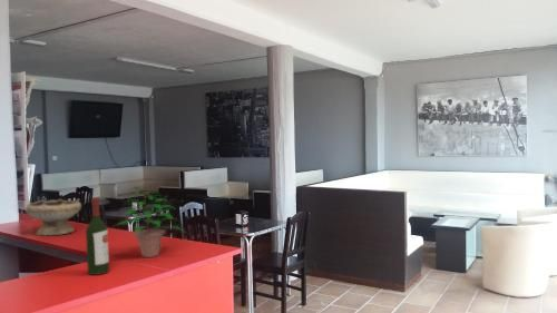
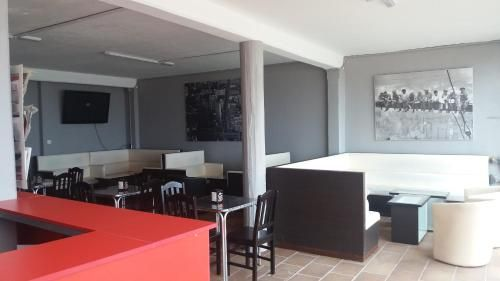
- potted plant (150, 219)
- wine bottle (97, 235)
- bowl (53, 216)
